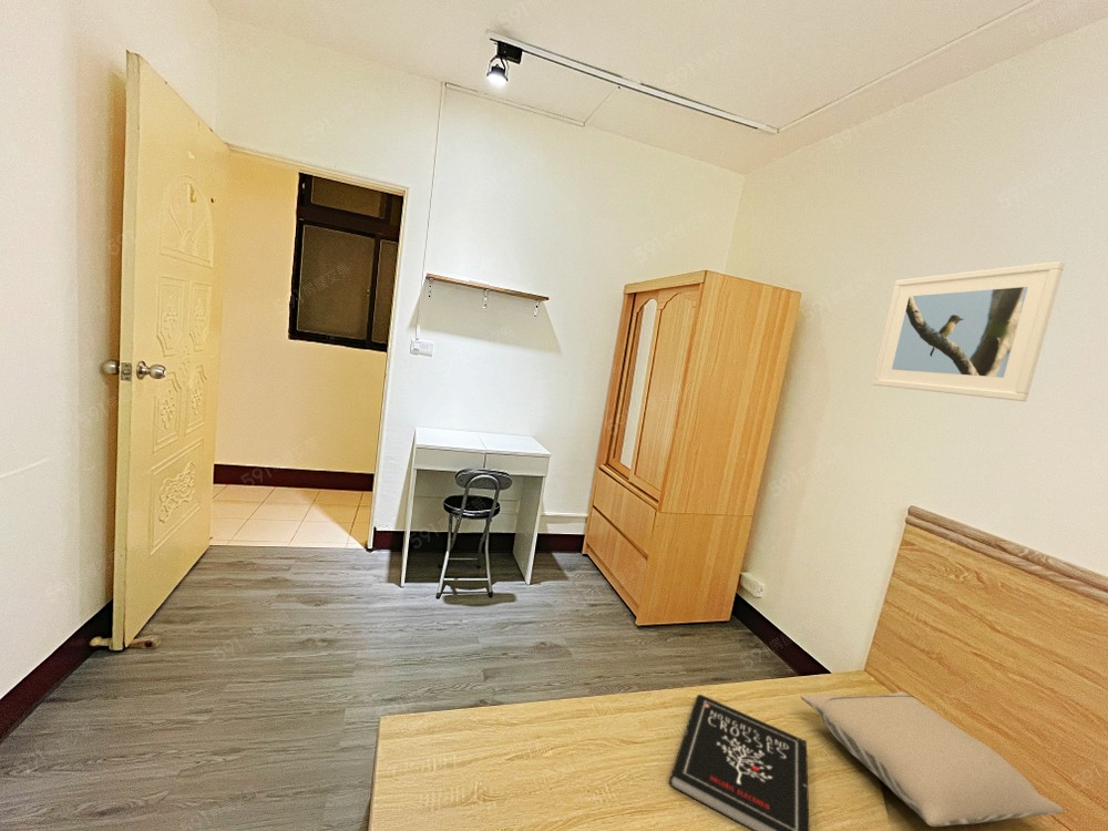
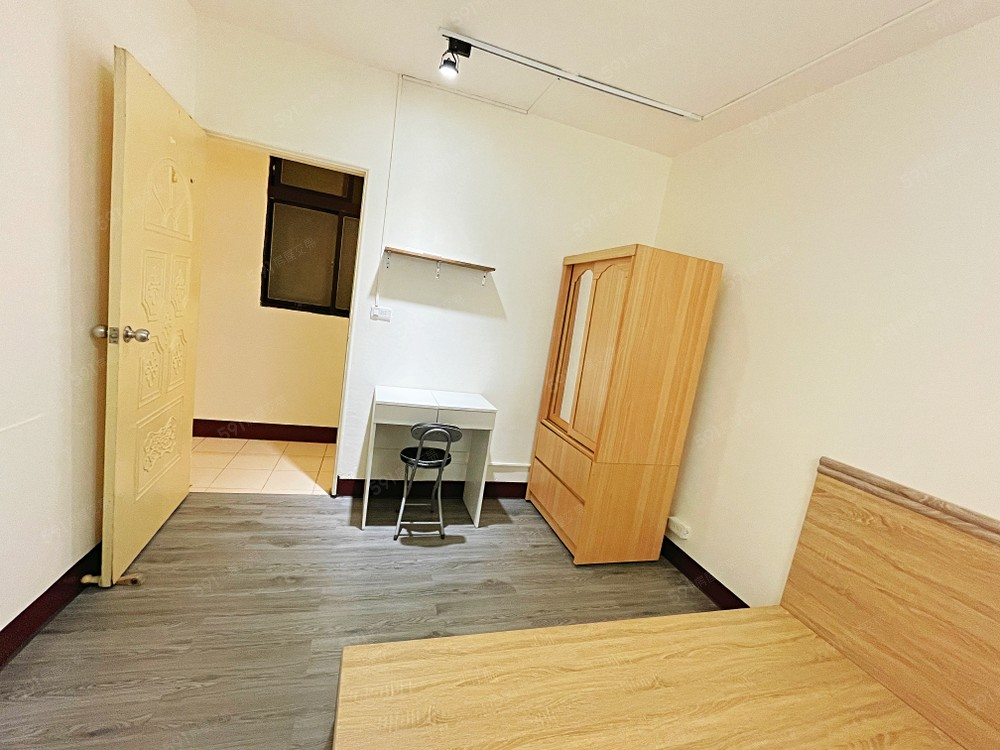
- pillow (915, 748)
- book (741, 761)
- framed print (953, 332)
